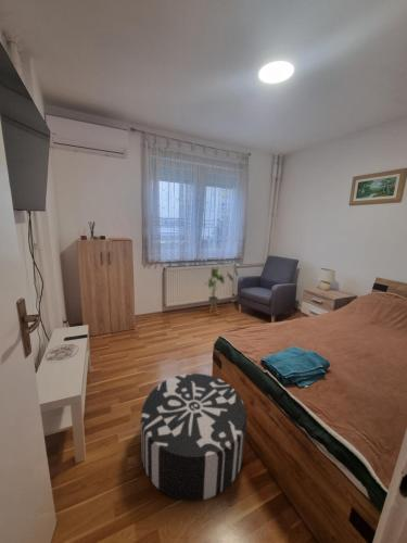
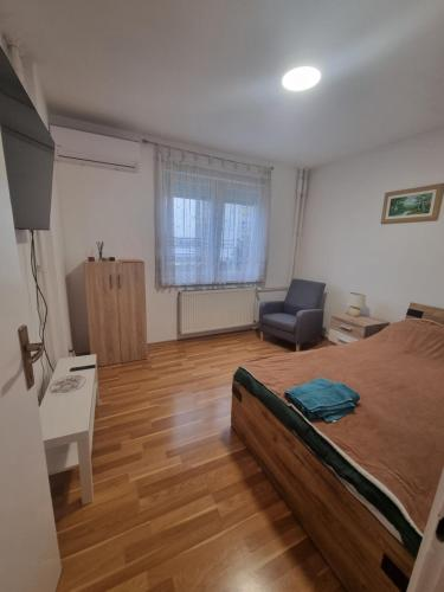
- pouf (193, 425)
- house plant (214, 291)
